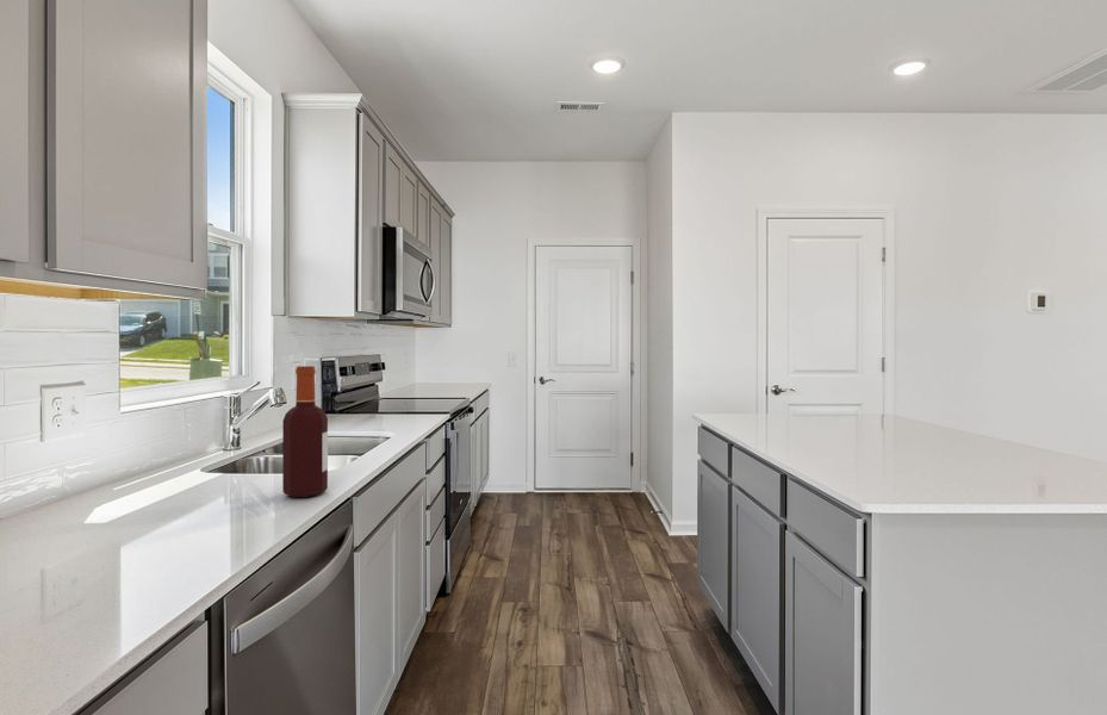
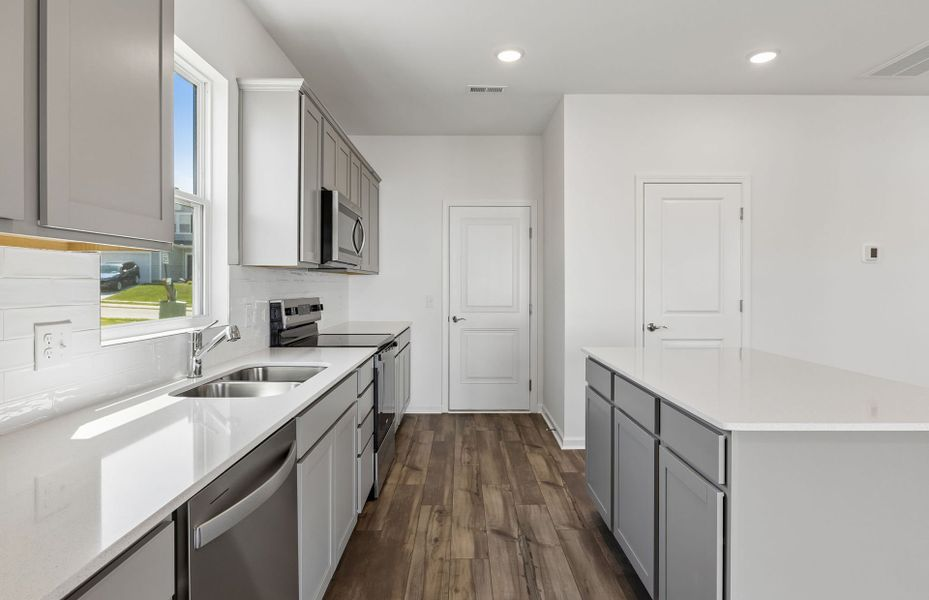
- bottle (305, 429)
